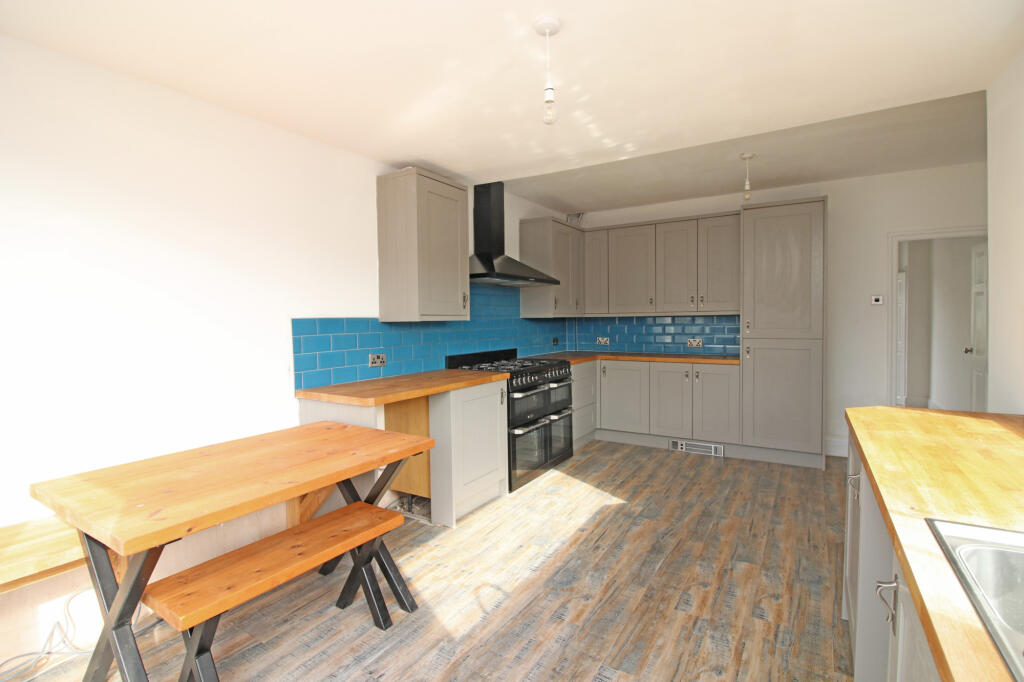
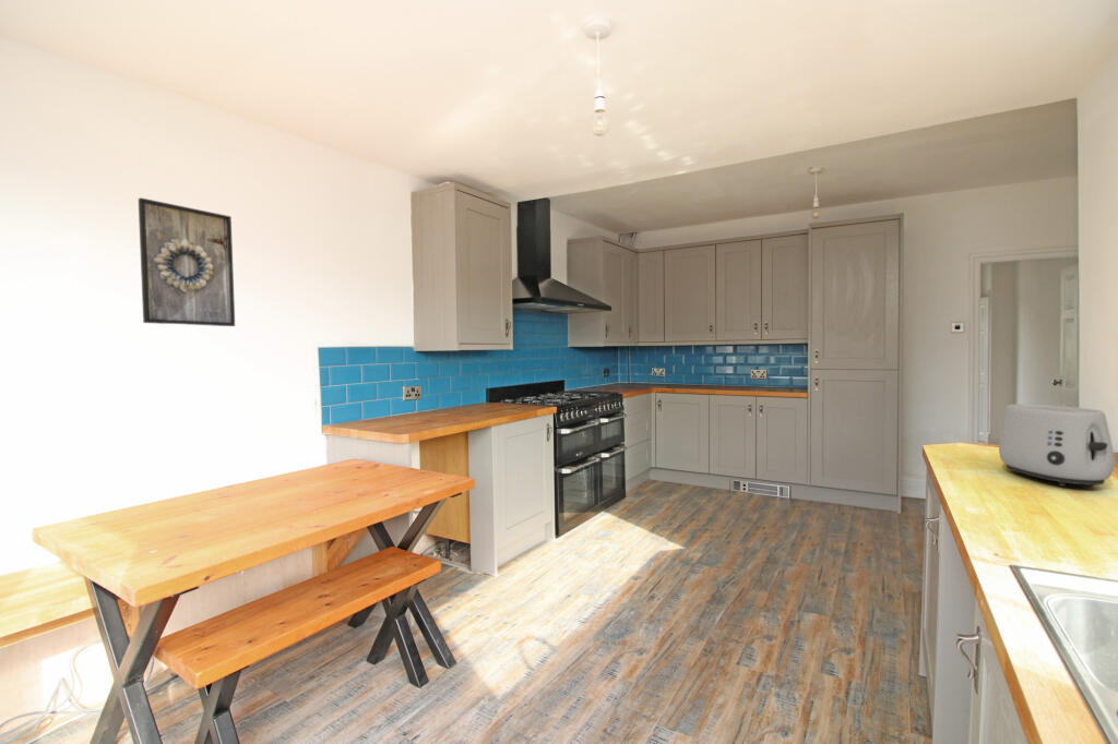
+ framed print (189, 266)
+ toaster (1051, 443)
